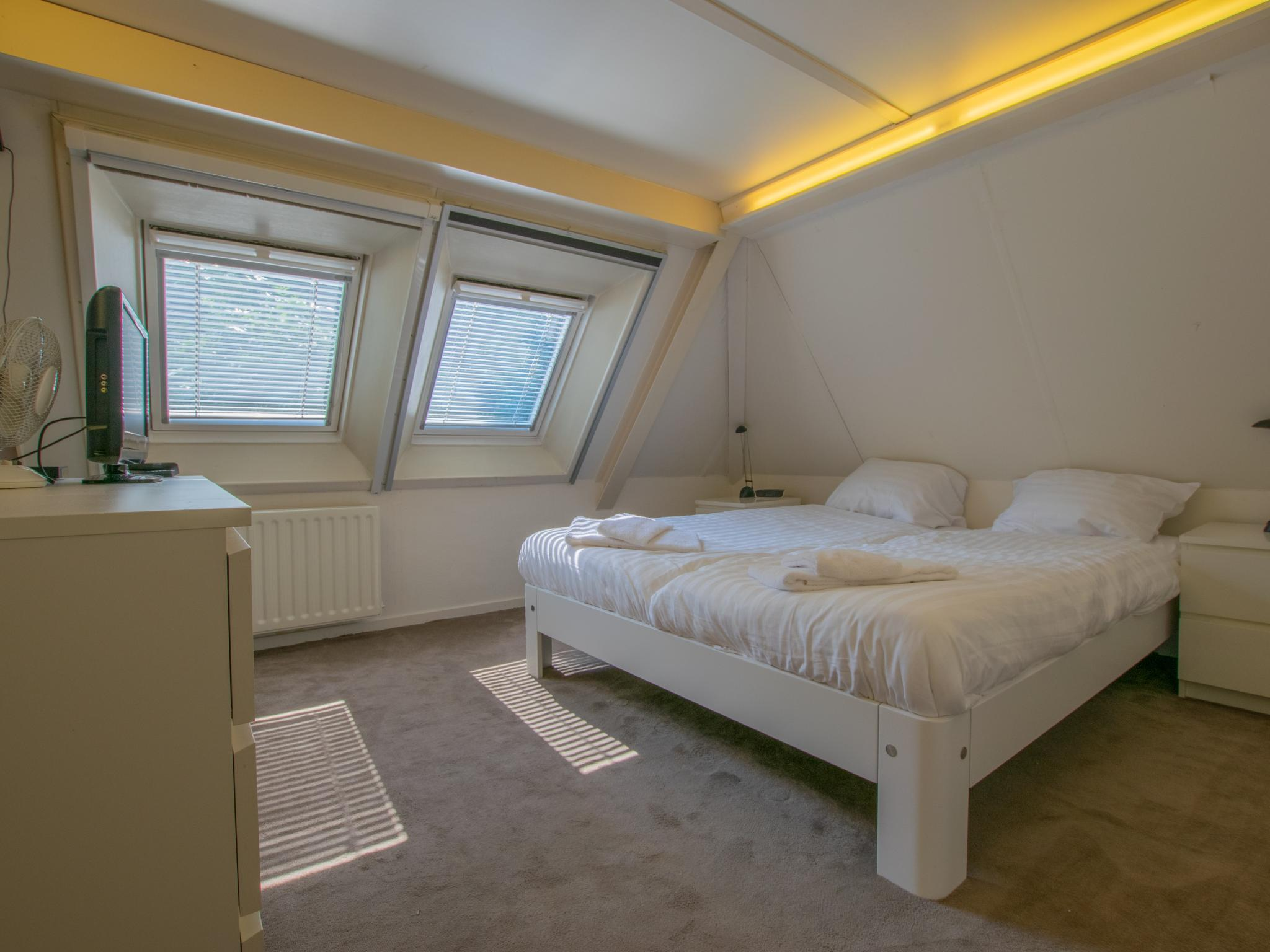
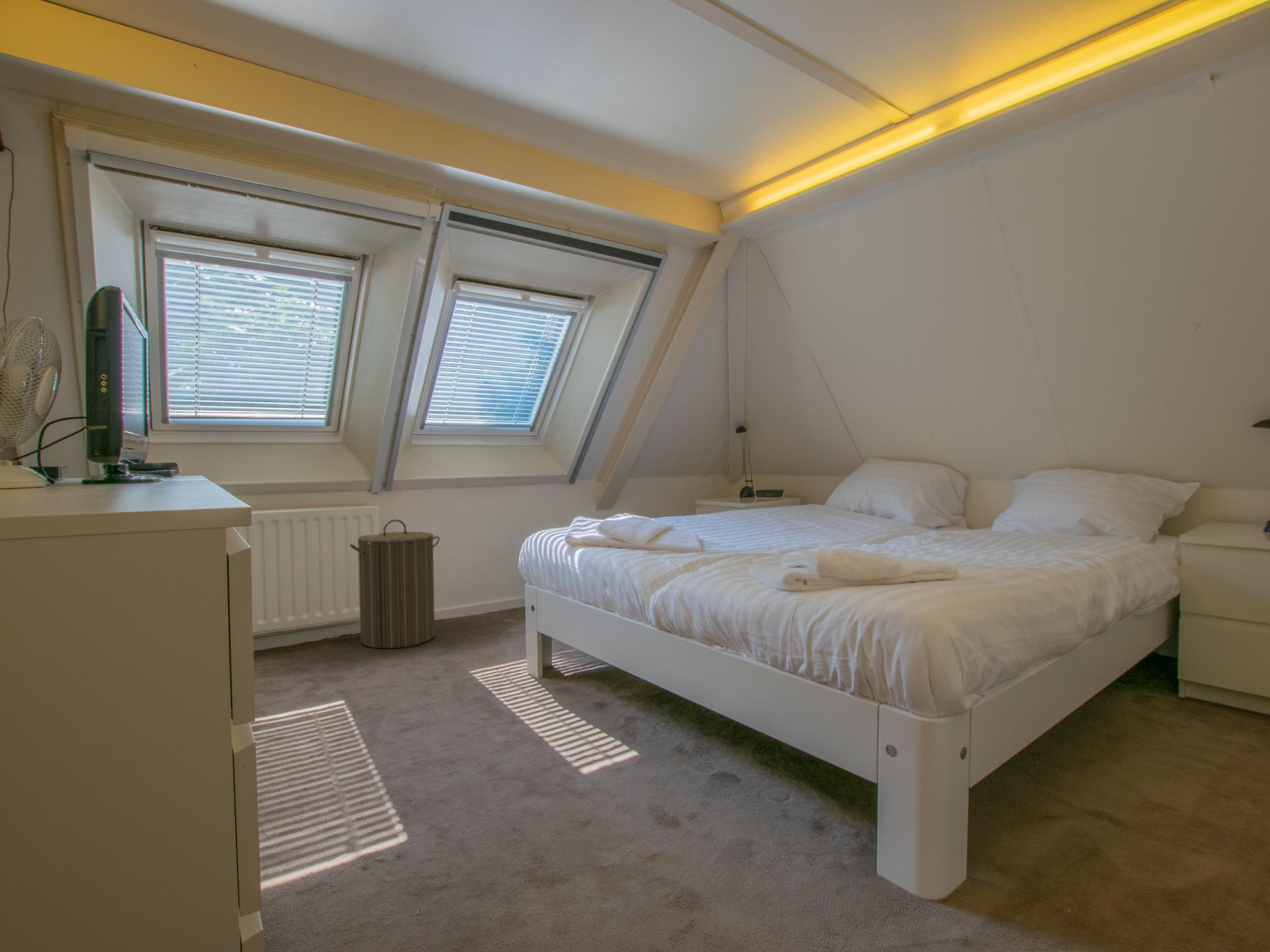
+ laundry hamper (397, 579)
